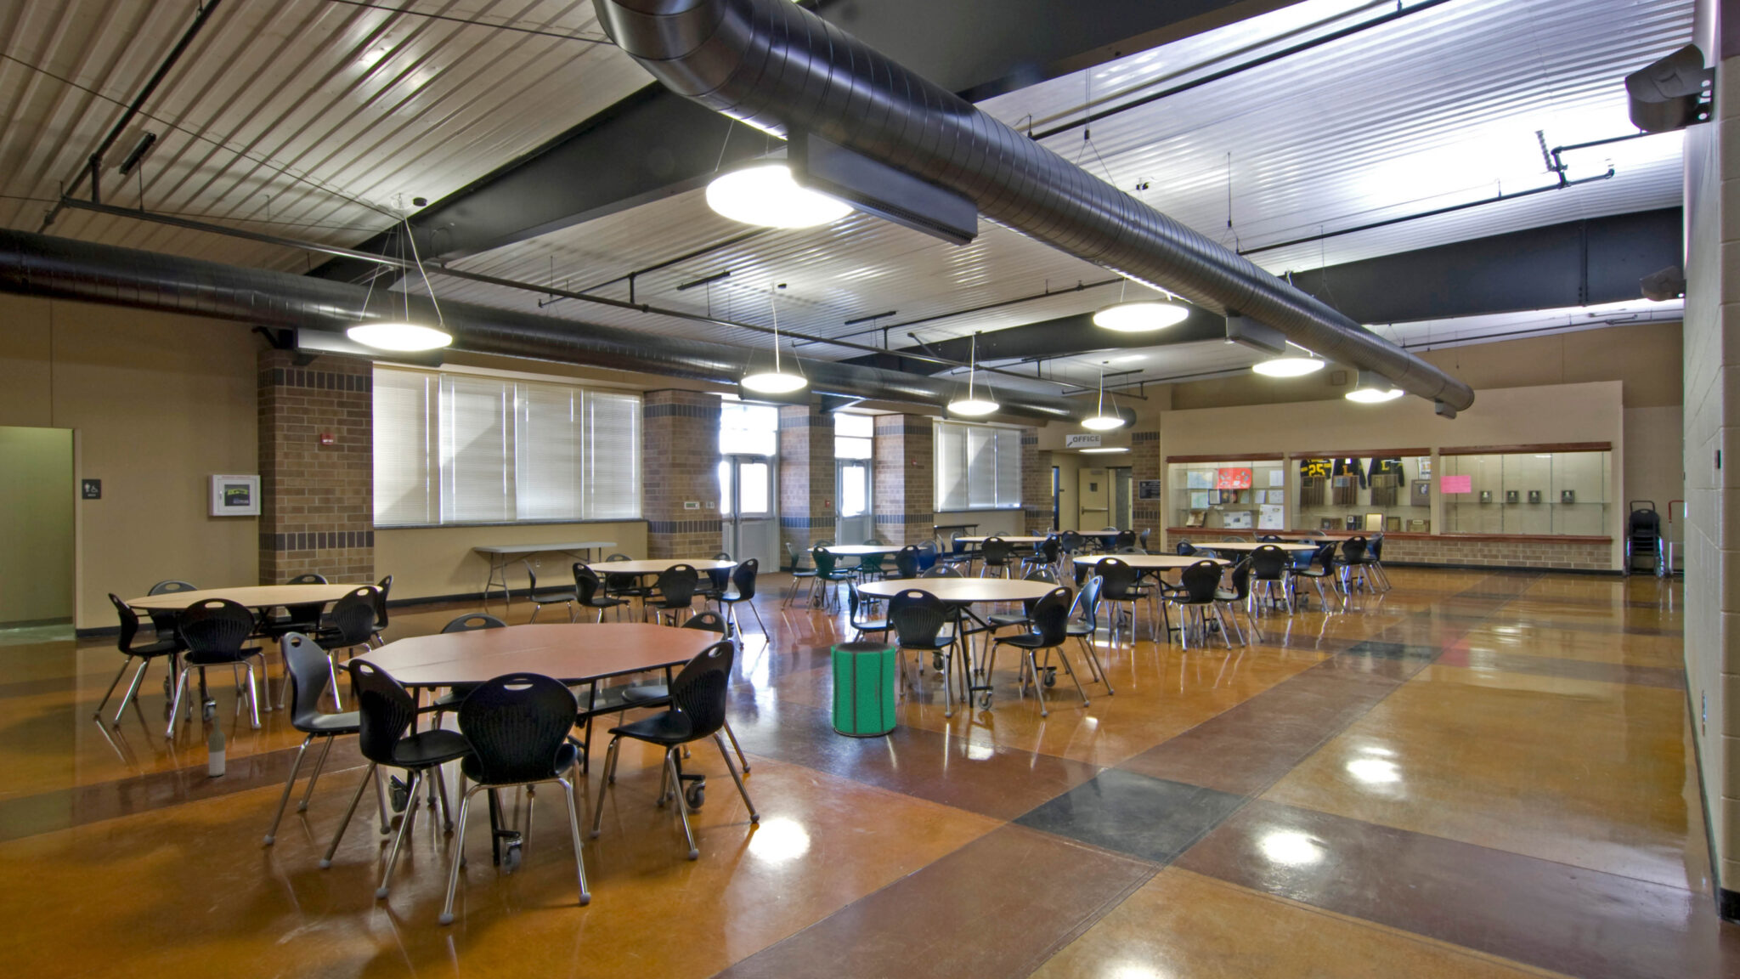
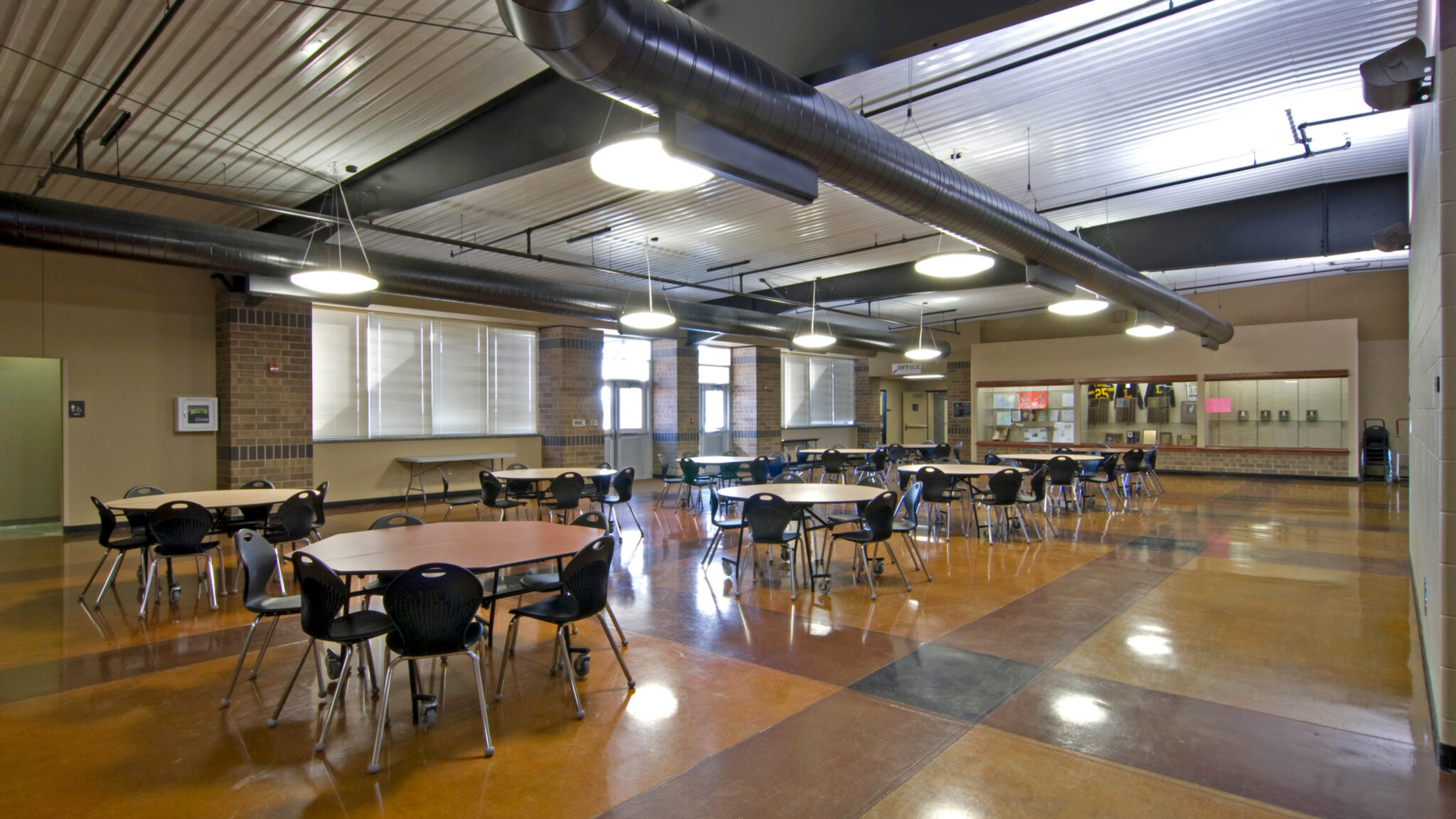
- trash can (863, 686)
- bottle (216, 745)
